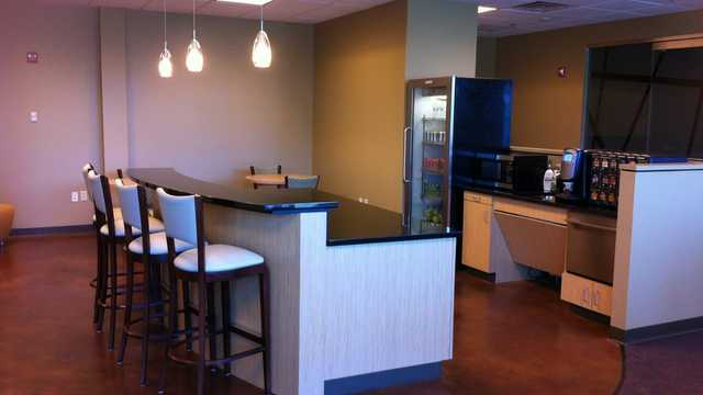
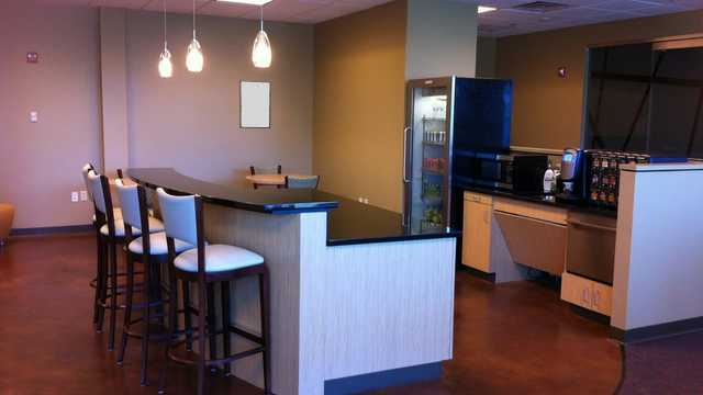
+ writing board (255, 104)
